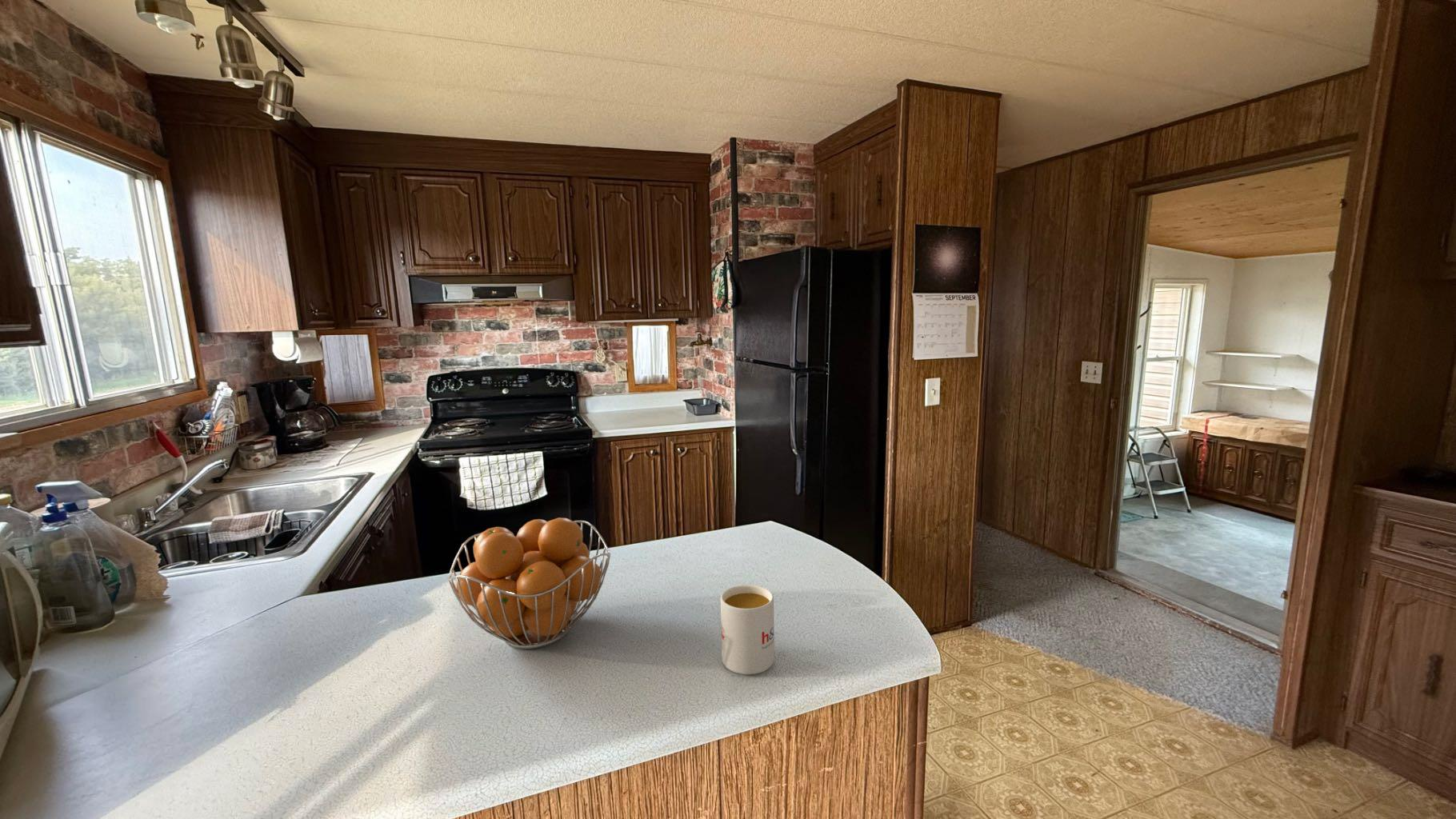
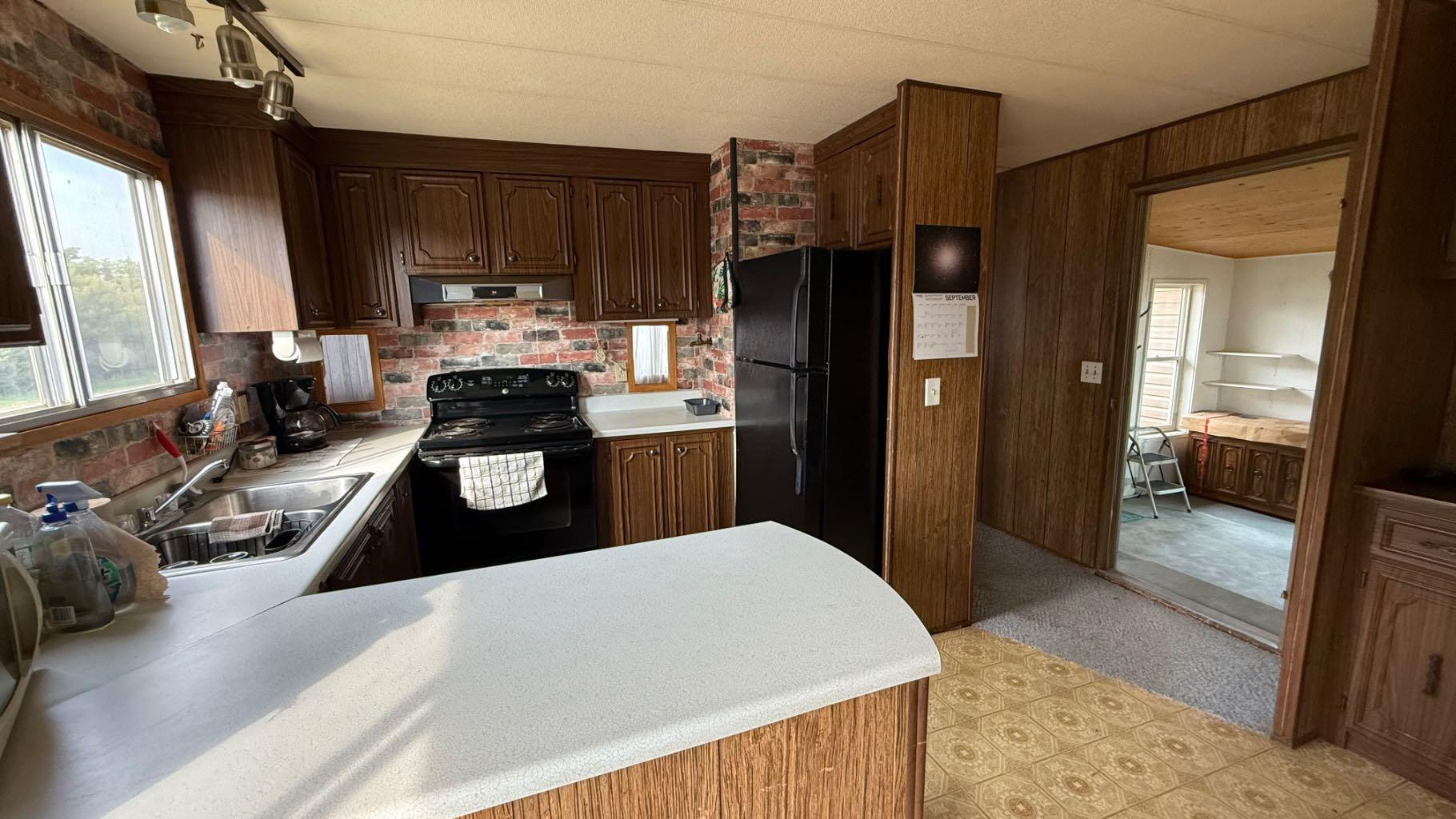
- mug (746, 623)
- fruit basket (534, 578)
